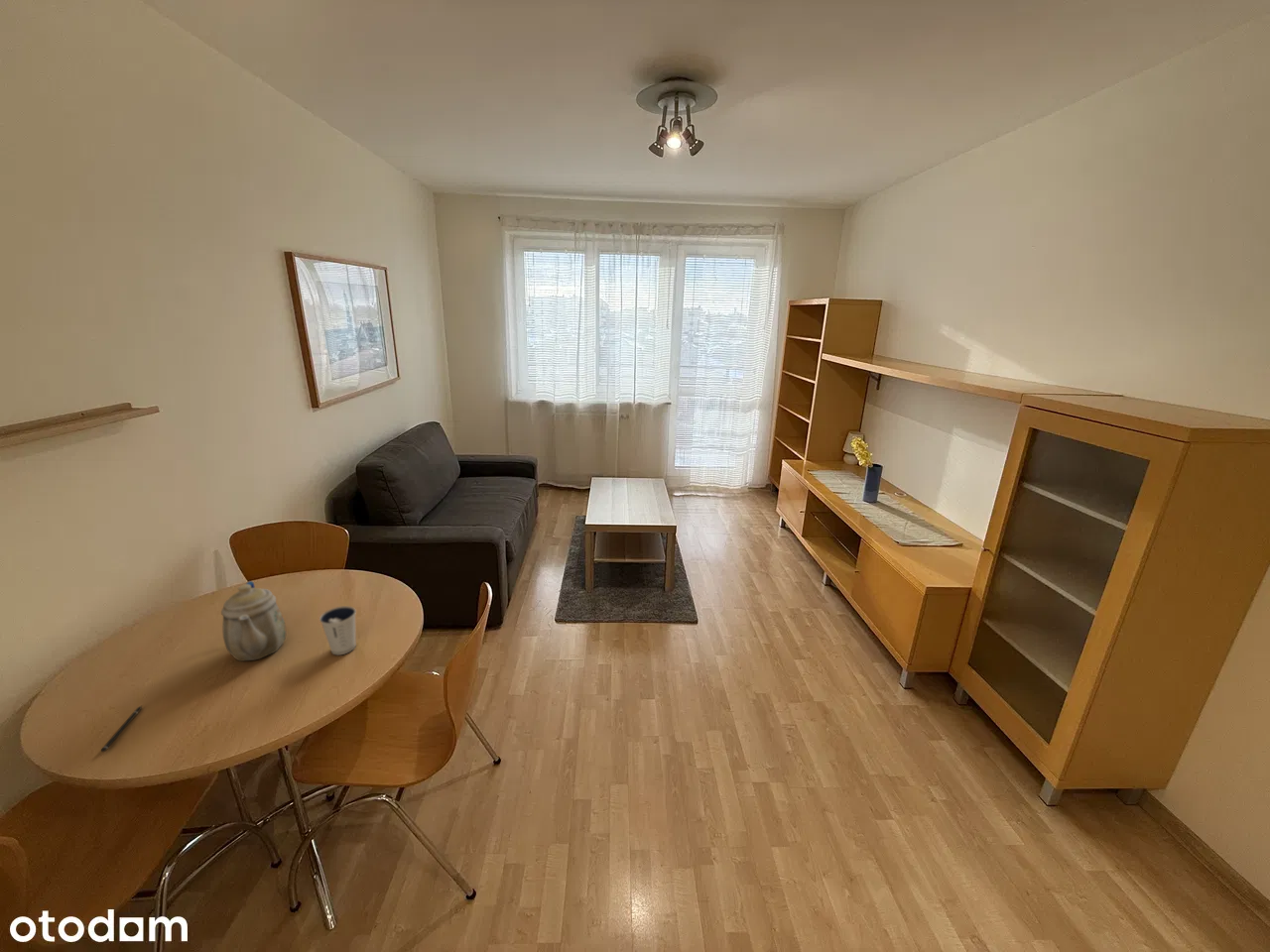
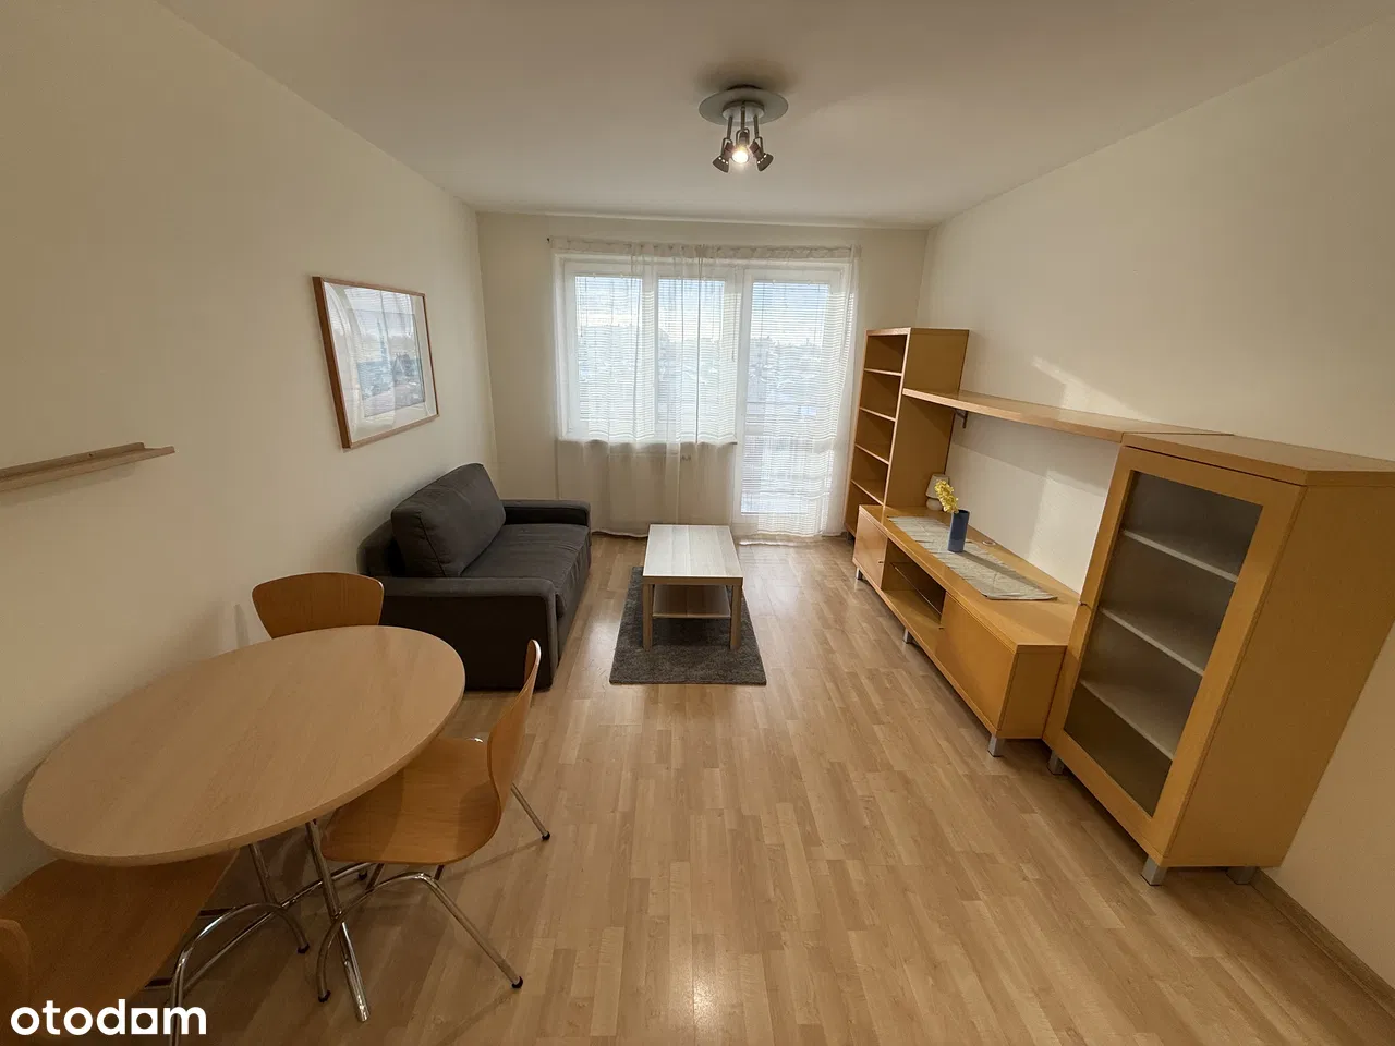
- dixie cup (340, 632)
- teapot (252, 618)
- pen (123, 726)
